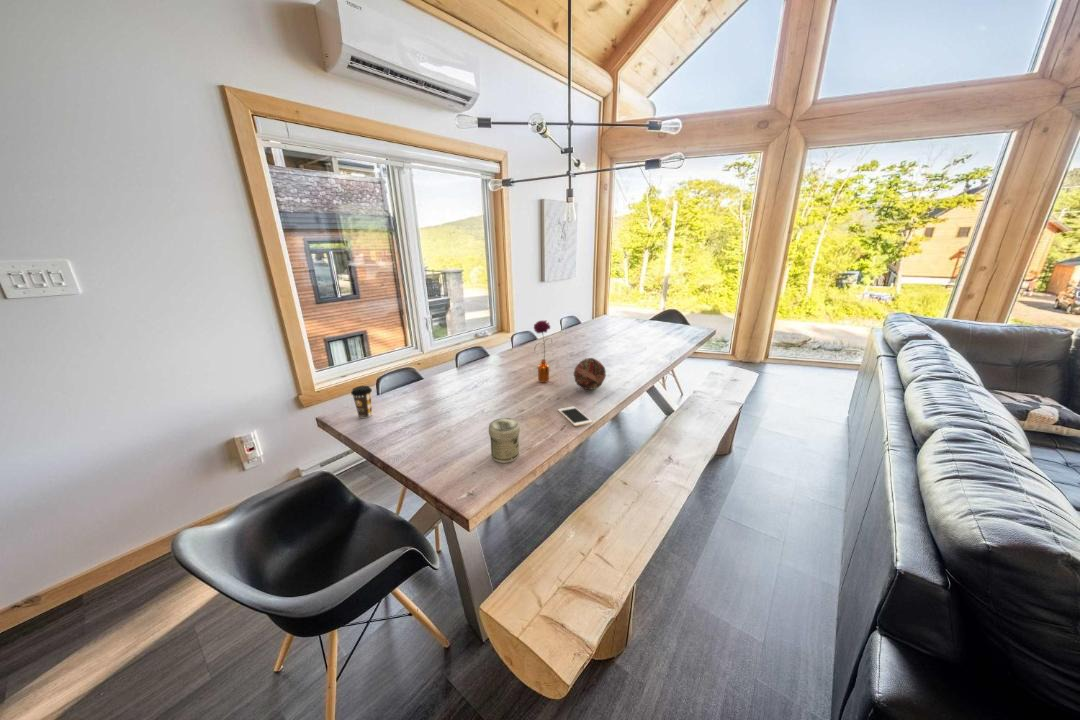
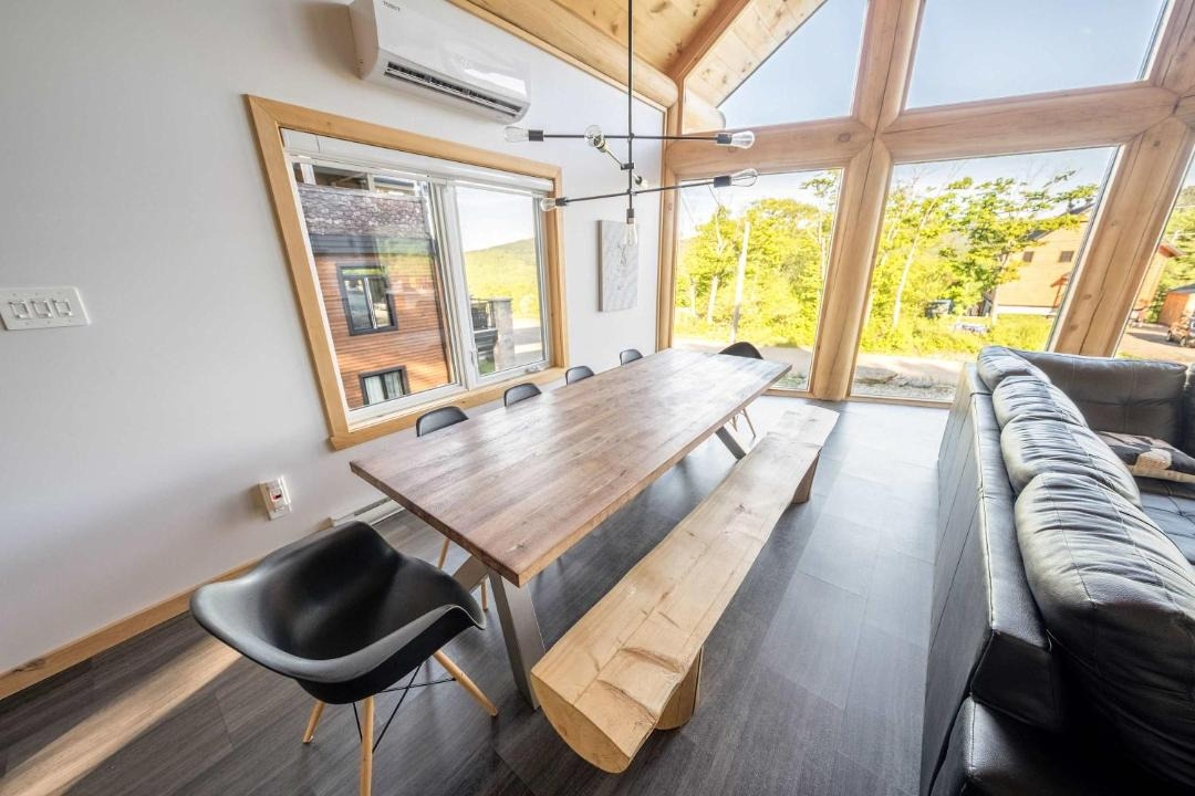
- jar (504, 440)
- cell phone (574, 415)
- decorative ball (589, 374)
- coffee cup (363, 401)
- flower (544, 351)
